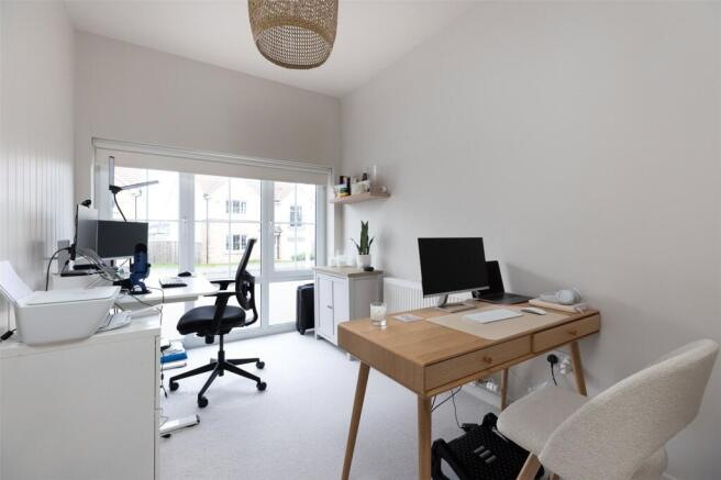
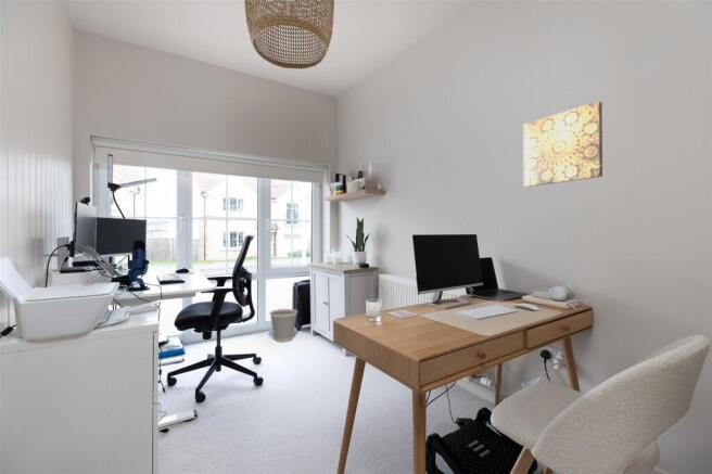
+ wastebasket (283, 325)
+ wall art (559, 148)
